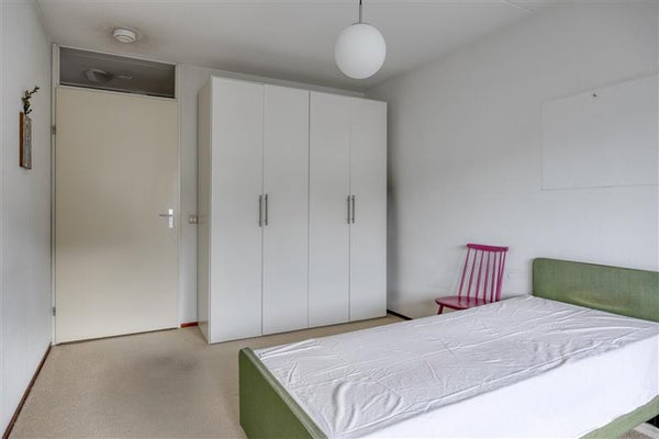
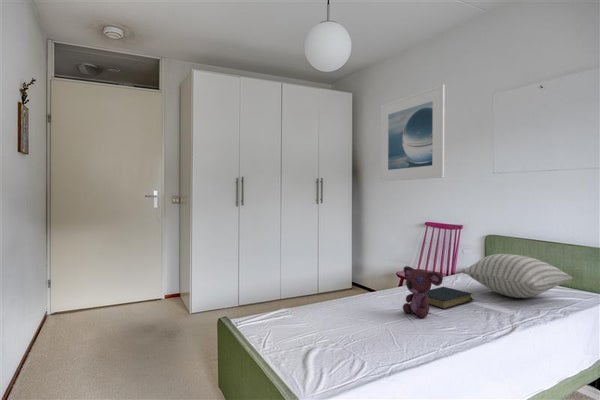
+ teddy bear (417, 291)
+ hardback book (443, 296)
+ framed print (409, 138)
+ pillow (514, 274)
